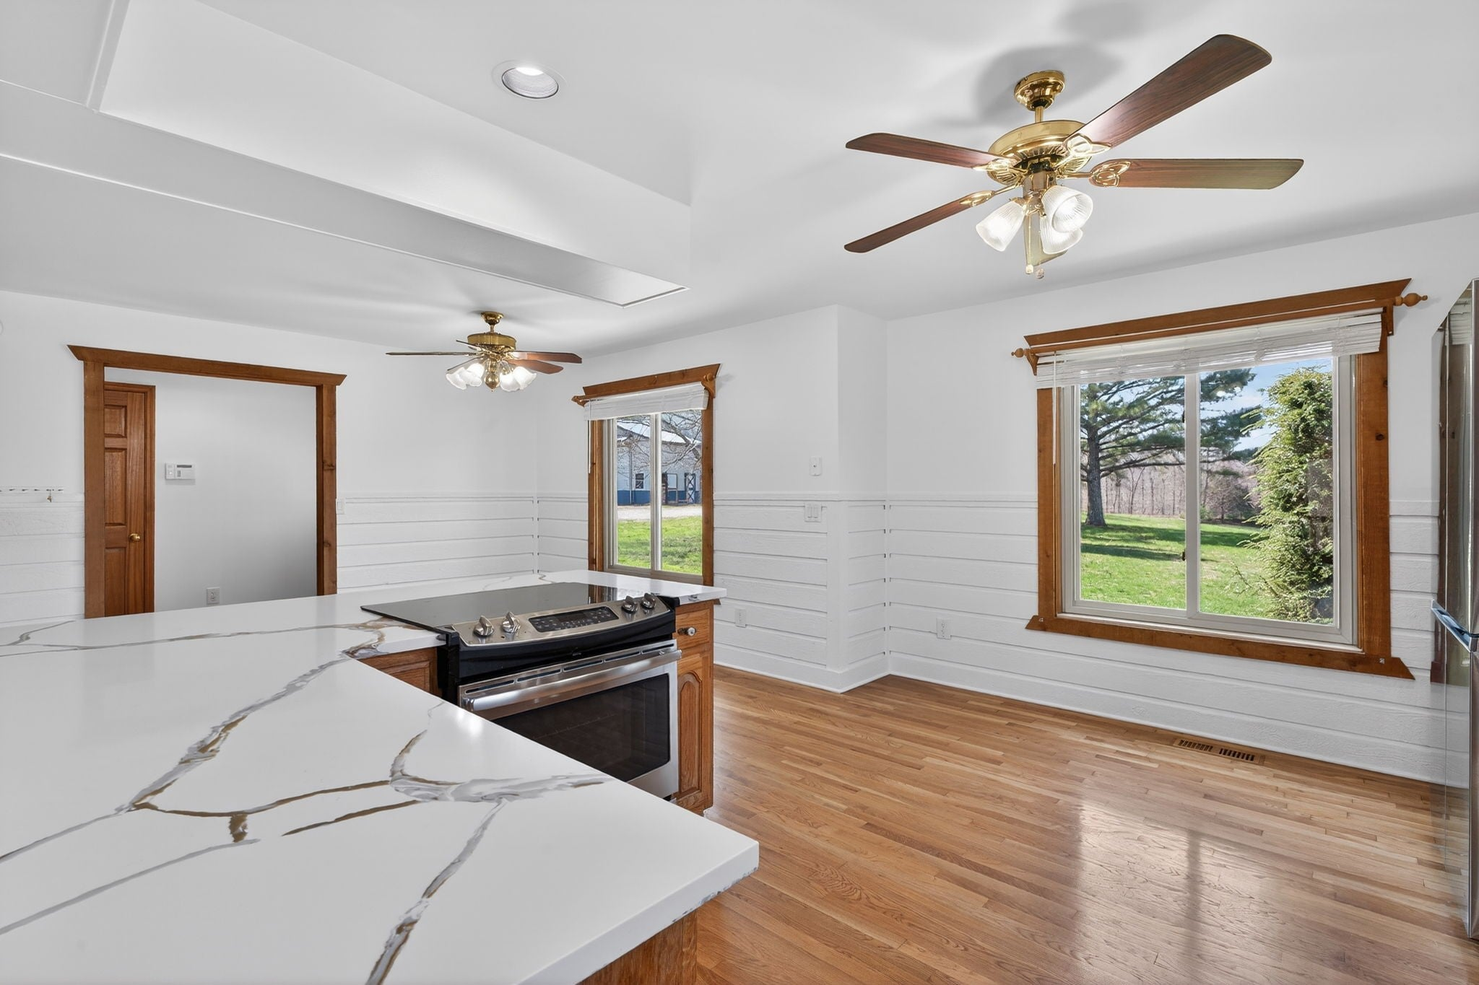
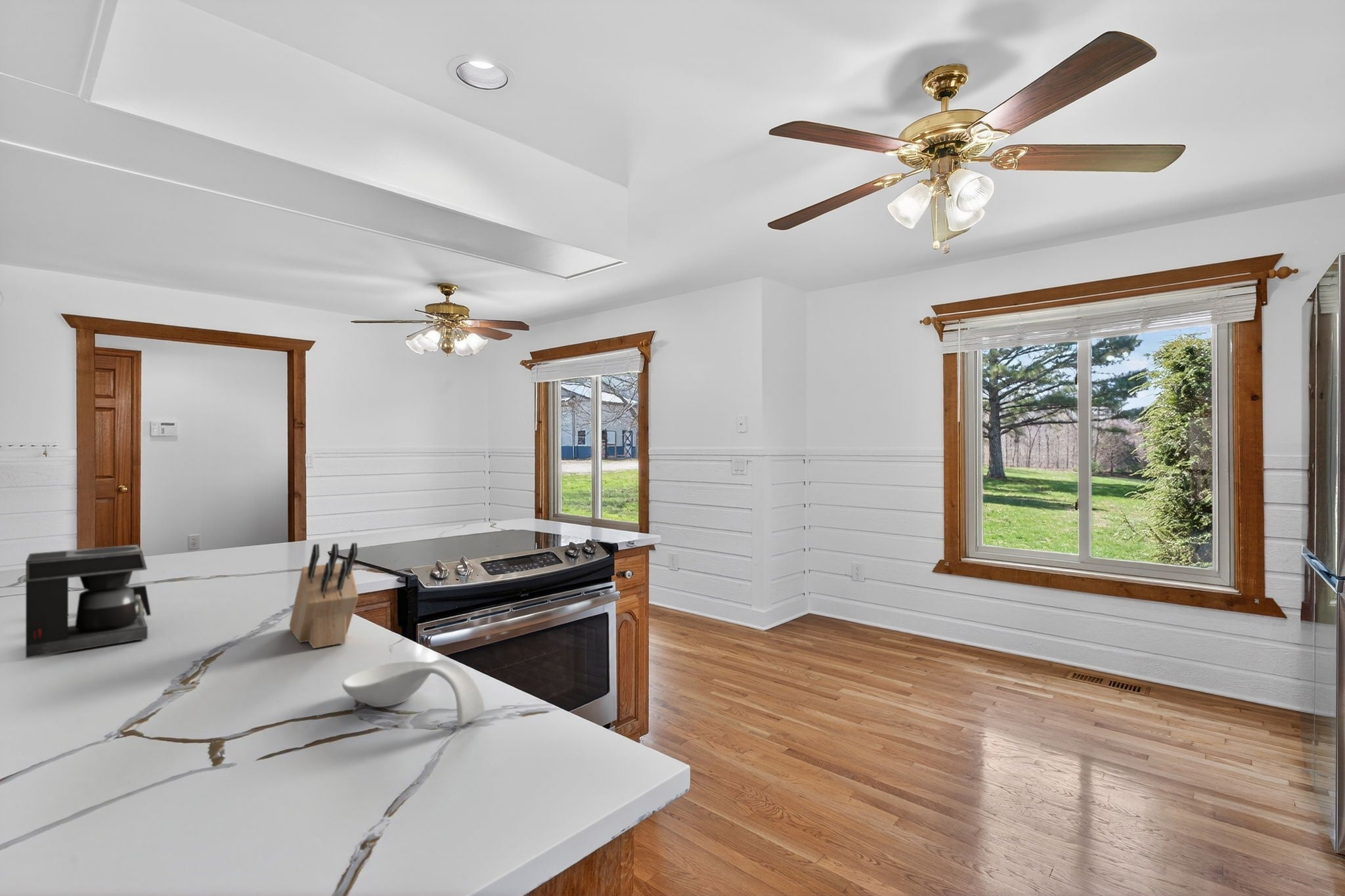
+ spoon rest (414, 681)
+ coffee maker (91, 586)
+ knife block (324, 587)
